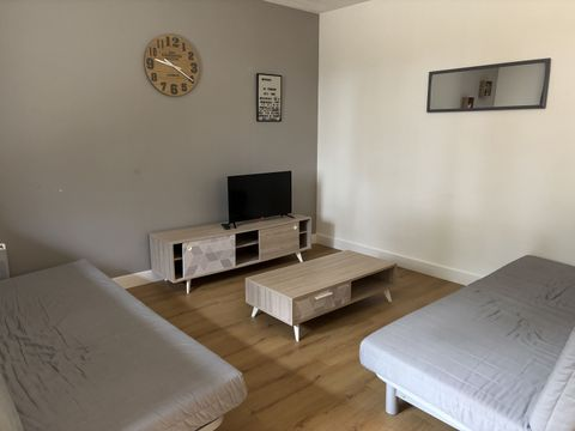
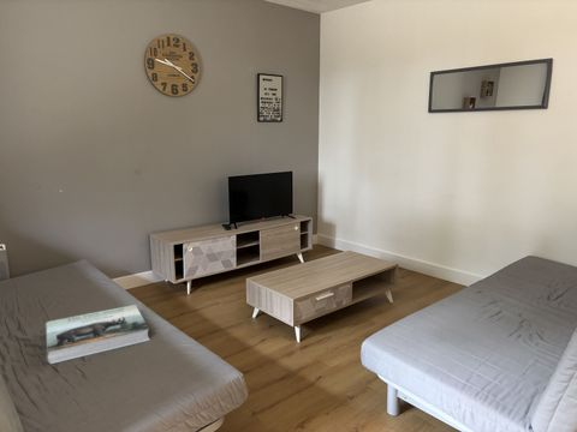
+ book (96, 330)
